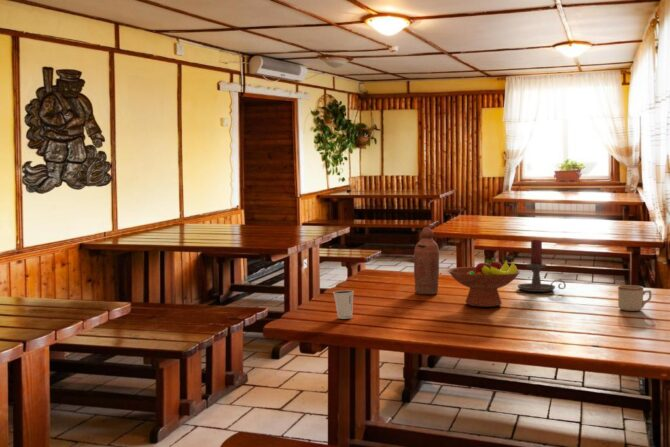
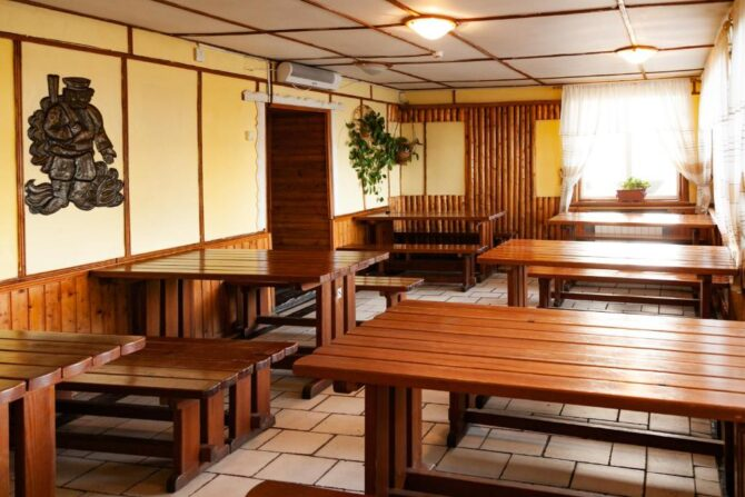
- candle holder (541, 264)
- fruit bowl (483, 280)
- mug (634, 298)
- bottle (426, 260)
- dixie cup (343, 304)
